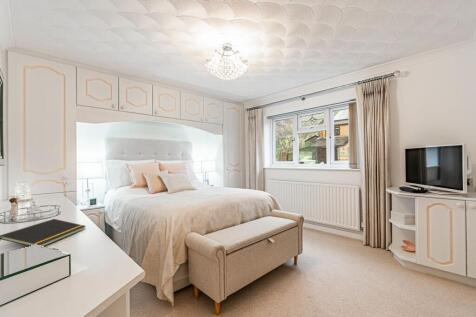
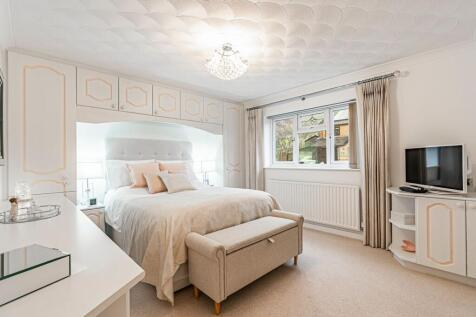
- notepad (47, 231)
